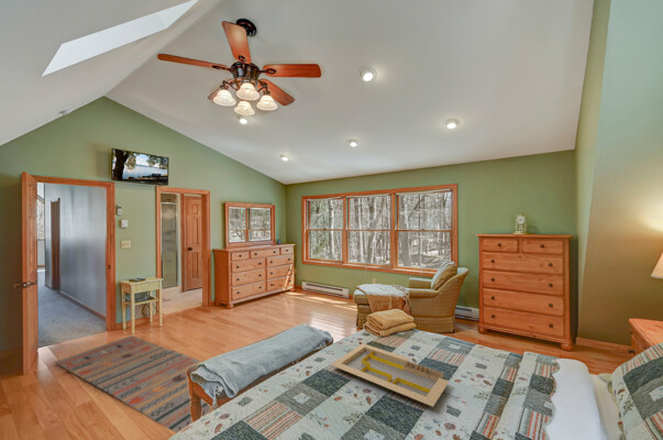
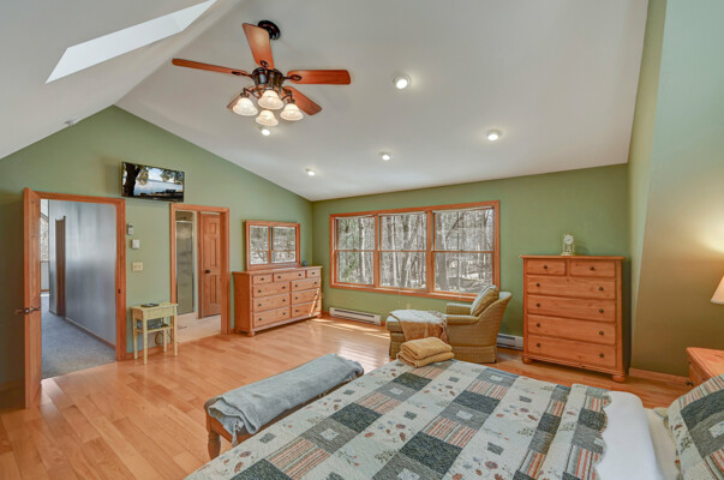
- serving tray (390, 371)
- rug (158, 375)
